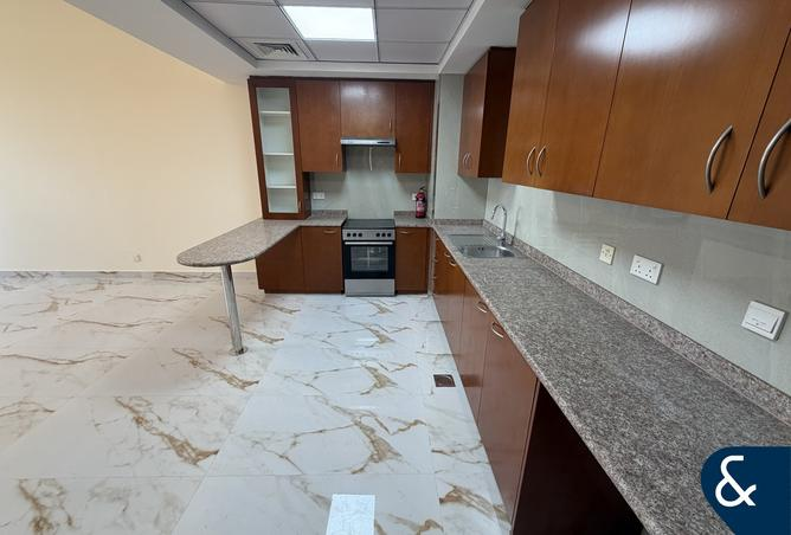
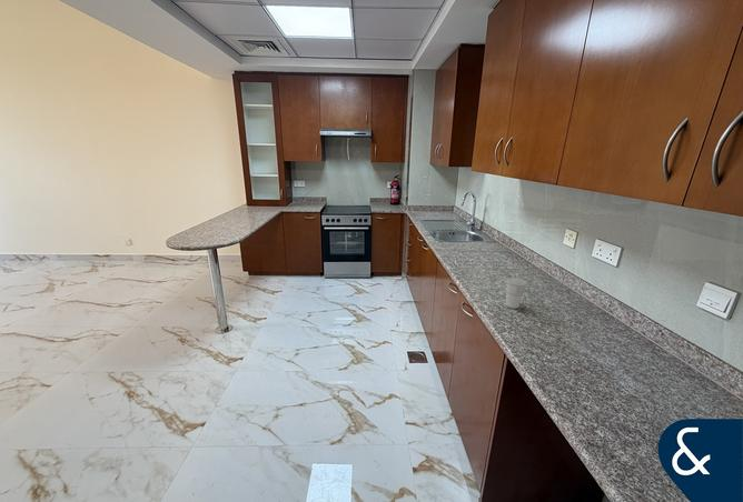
+ cup (514, 293)
